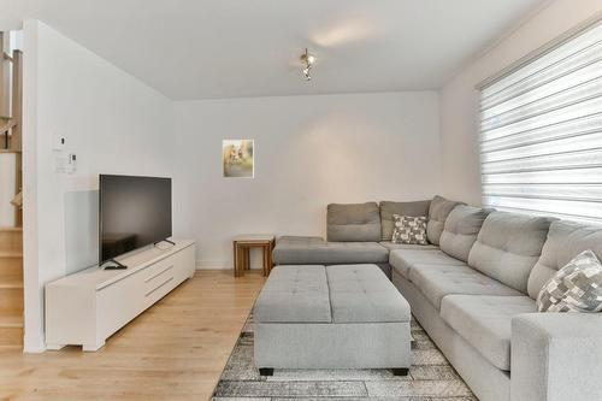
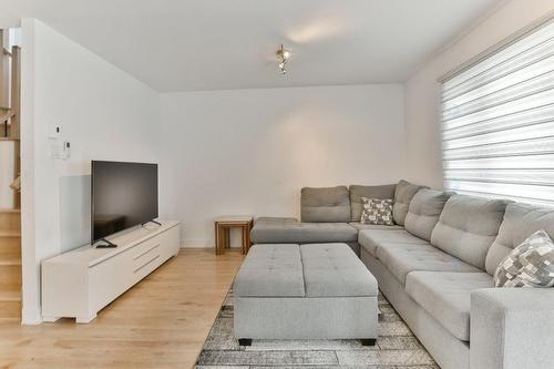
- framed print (237, 159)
